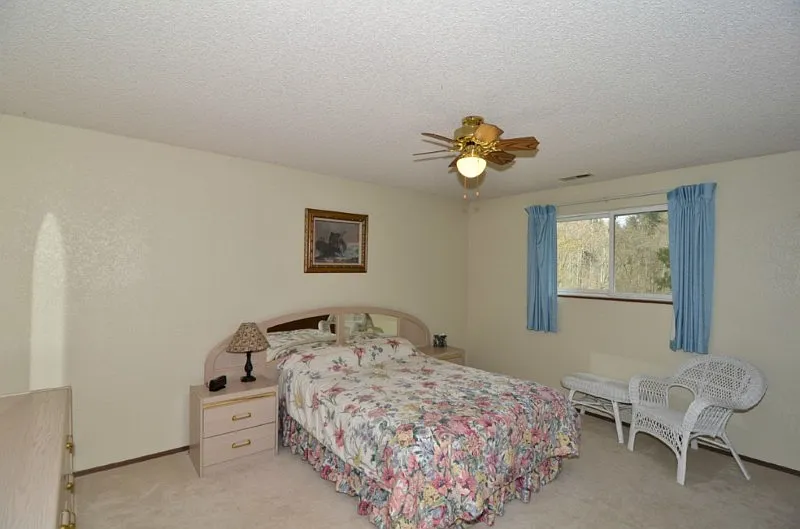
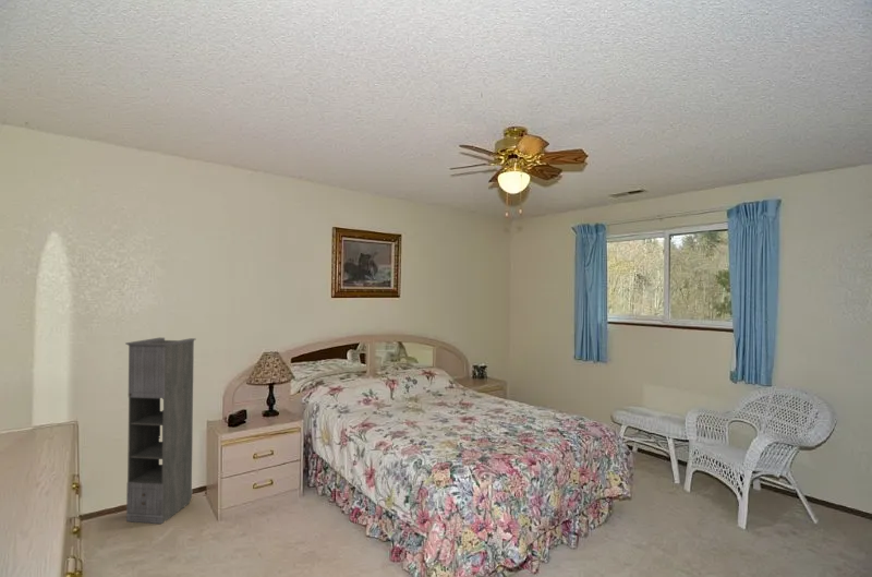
+ storage cabinet (160, 424)
